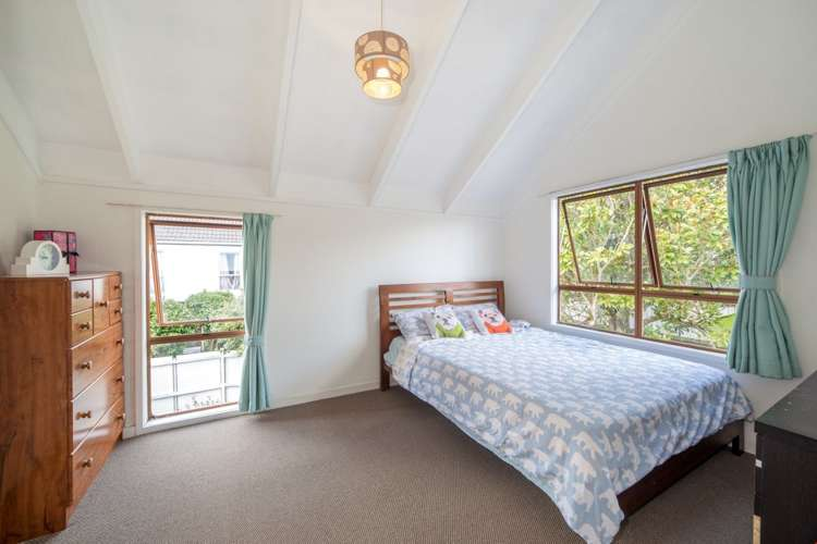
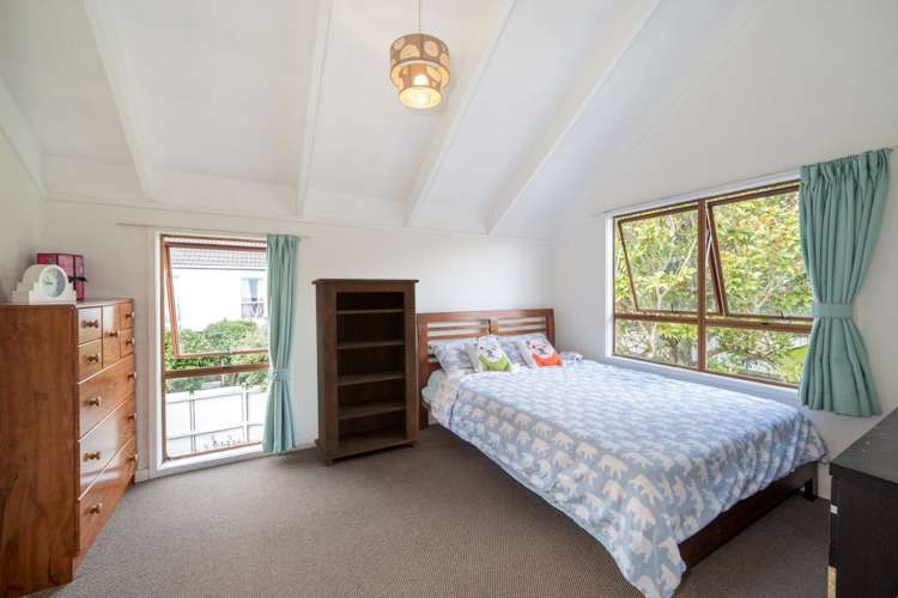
+ bookshelf (366, 362)
